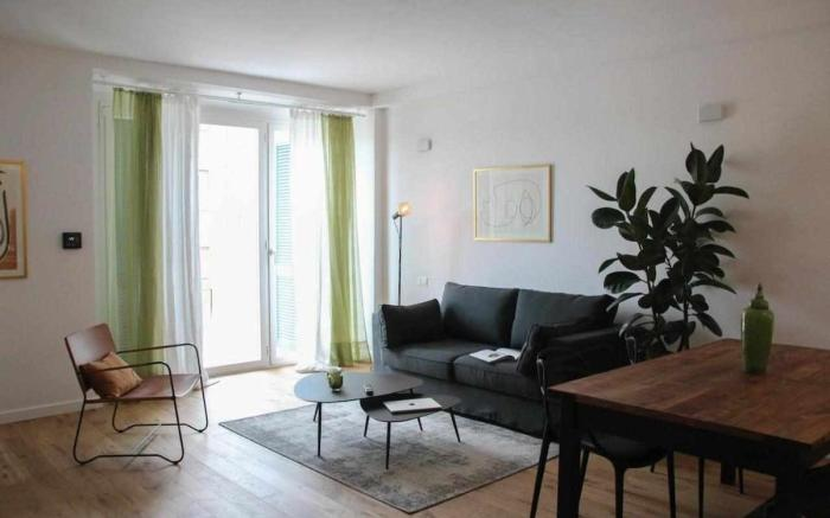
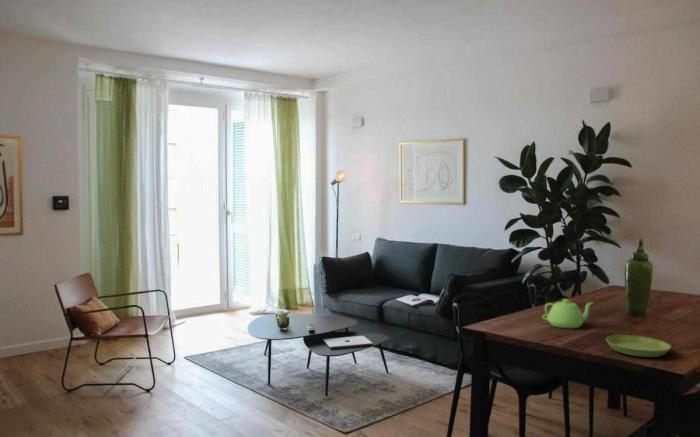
+ teapot (567, 312)
+ saucer (637, 346)
